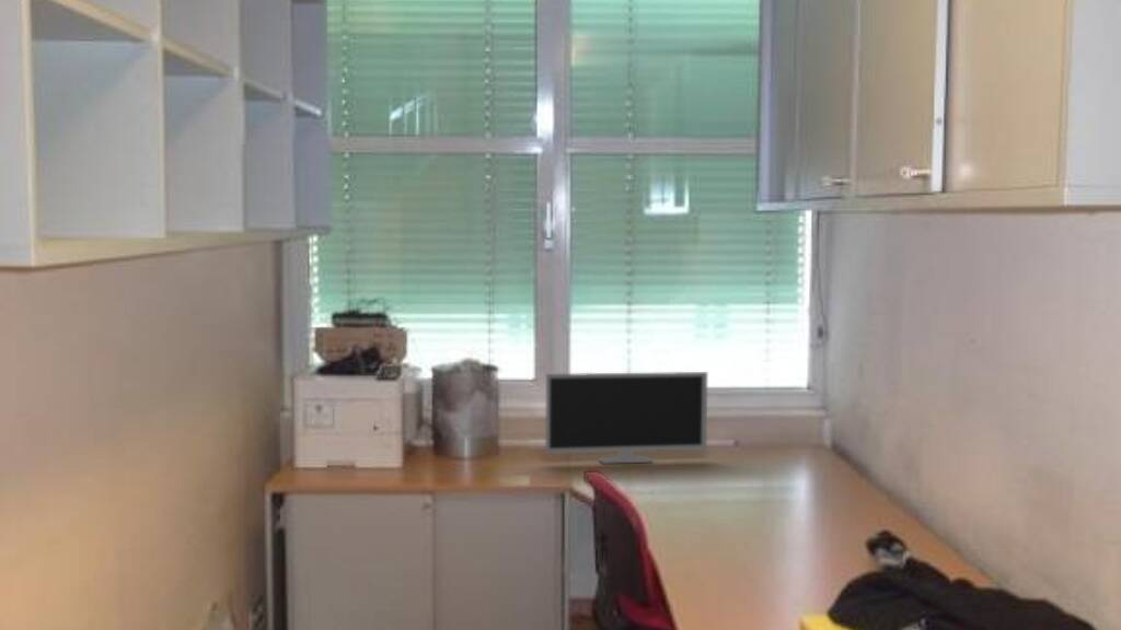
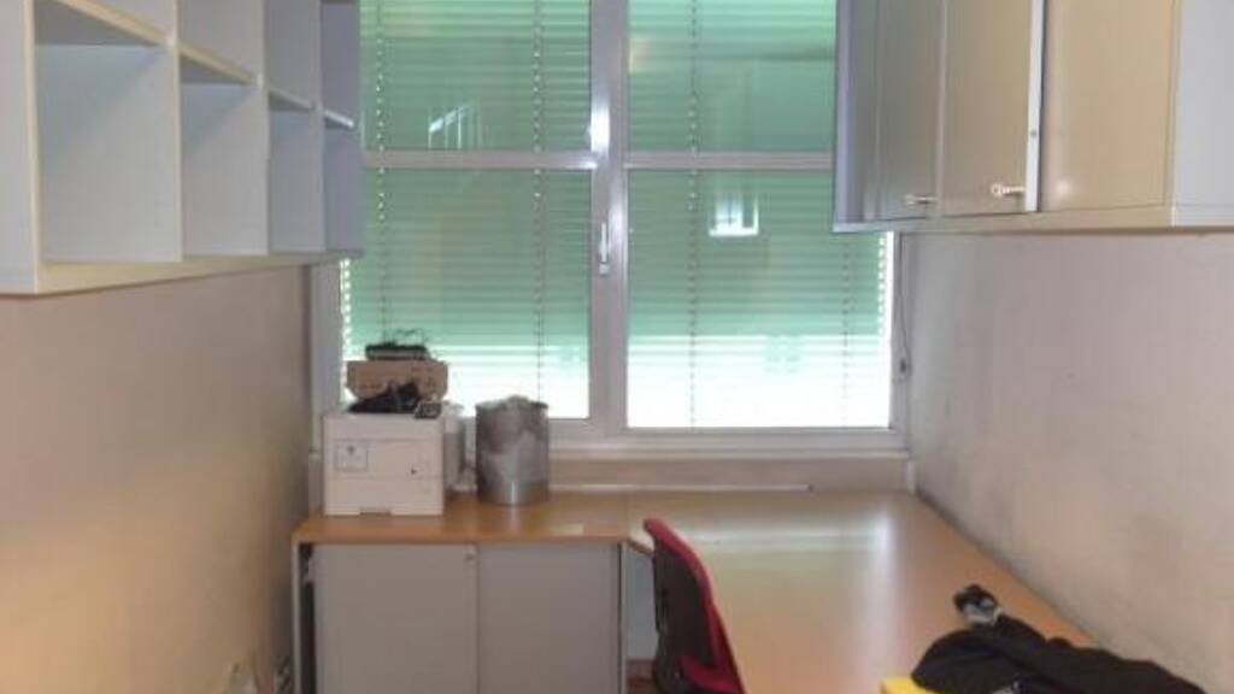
- monitor (625, 417)
